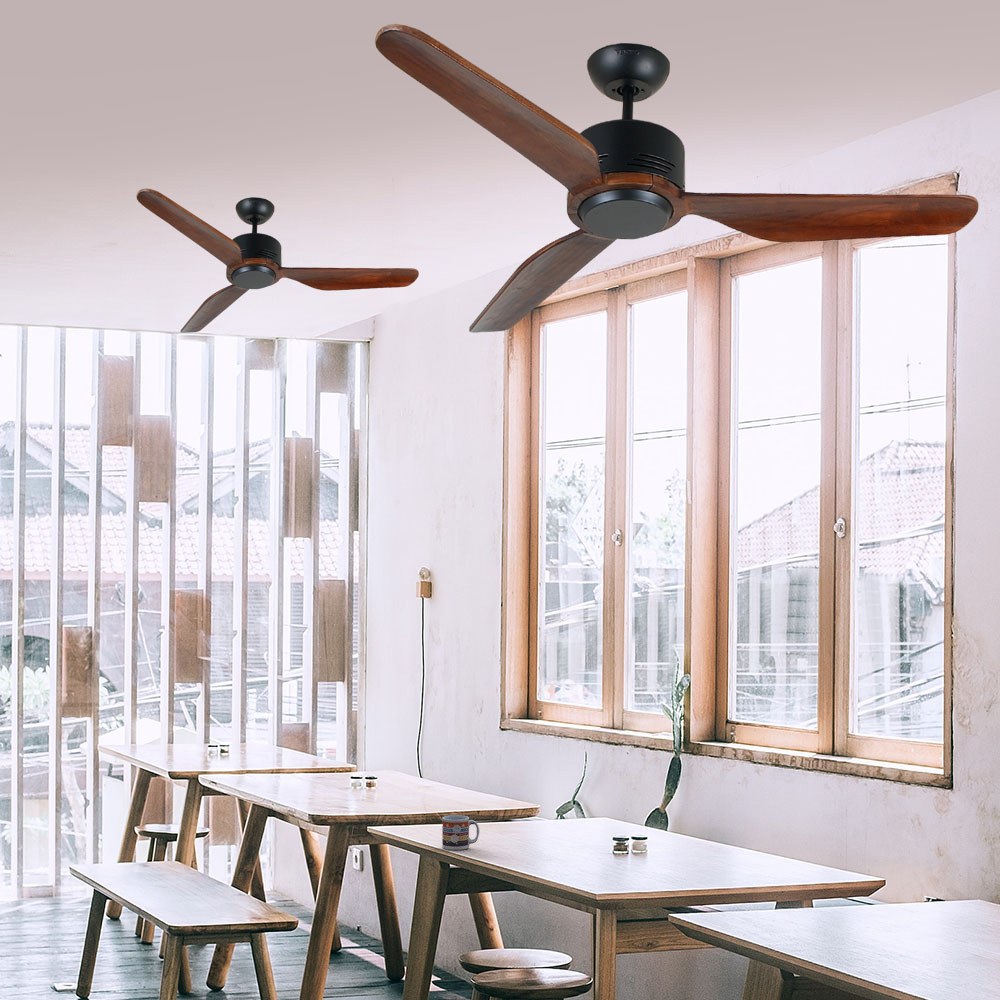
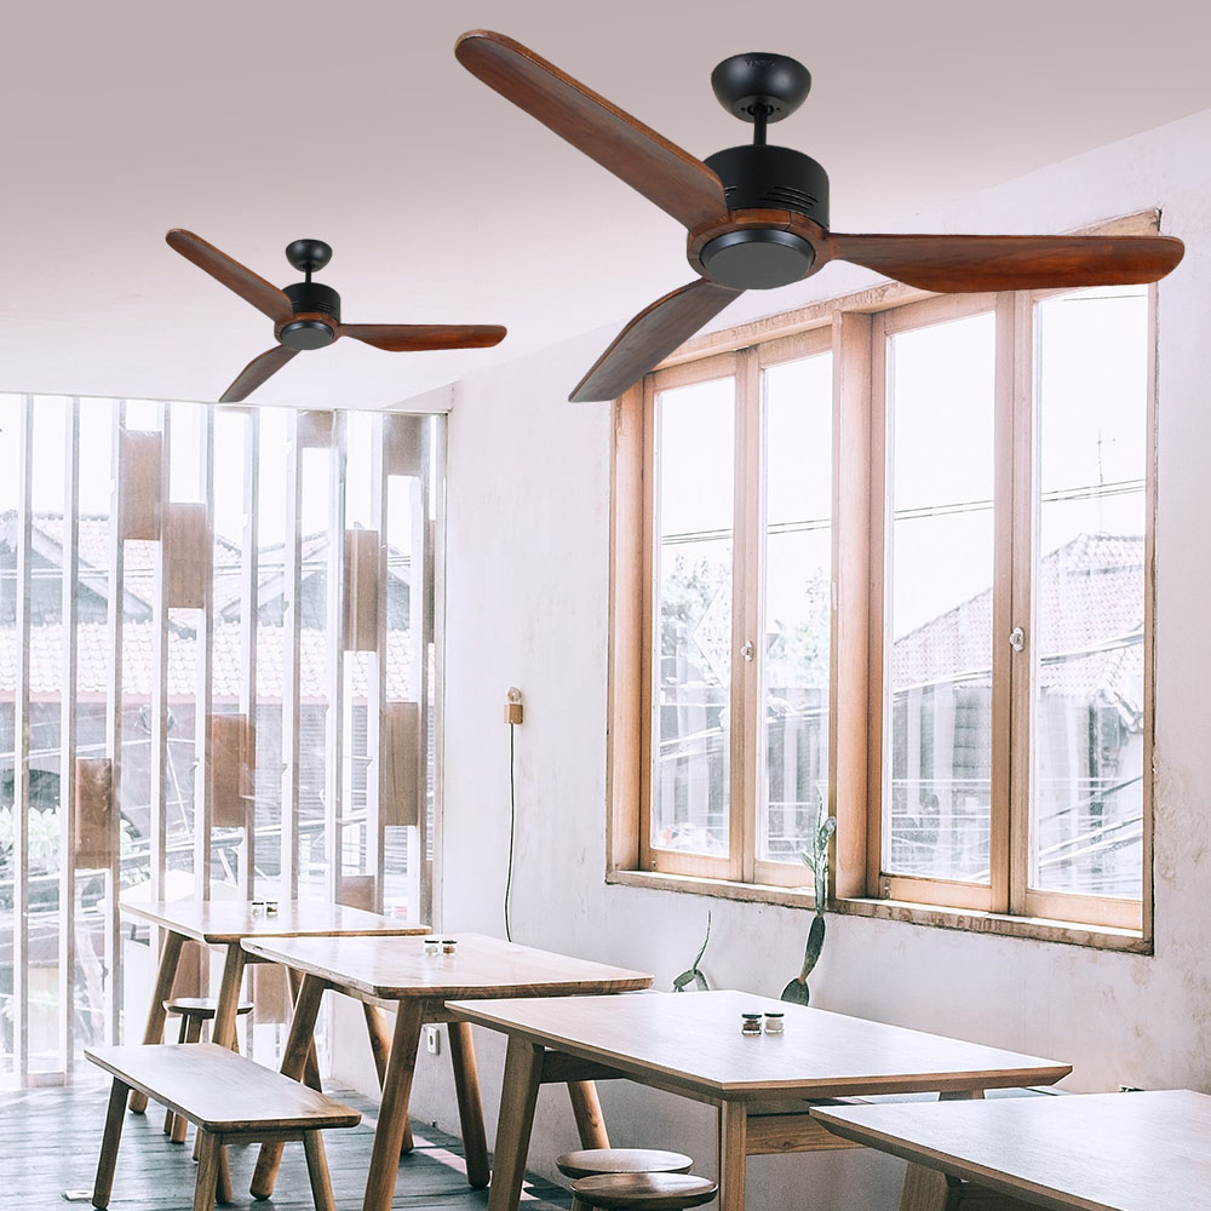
- cup (460, 832)
